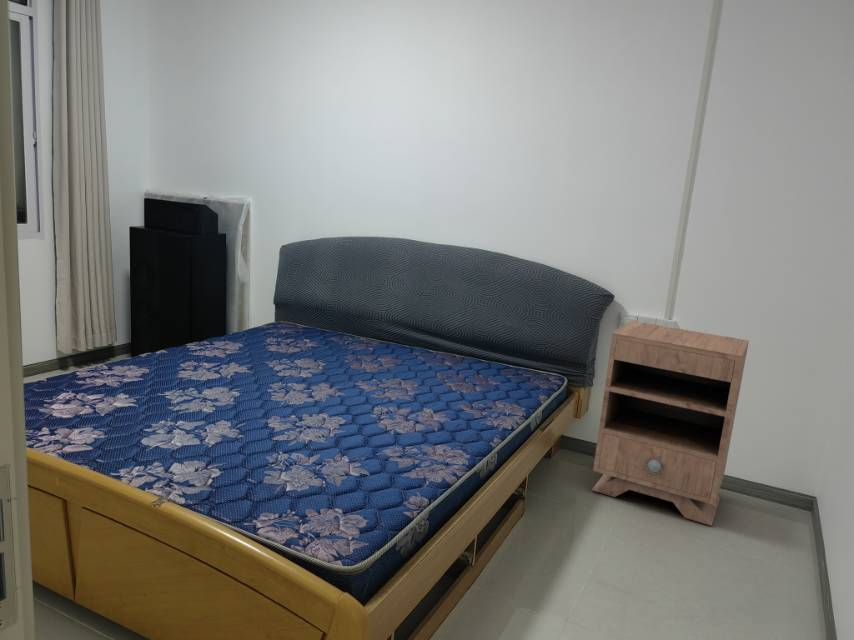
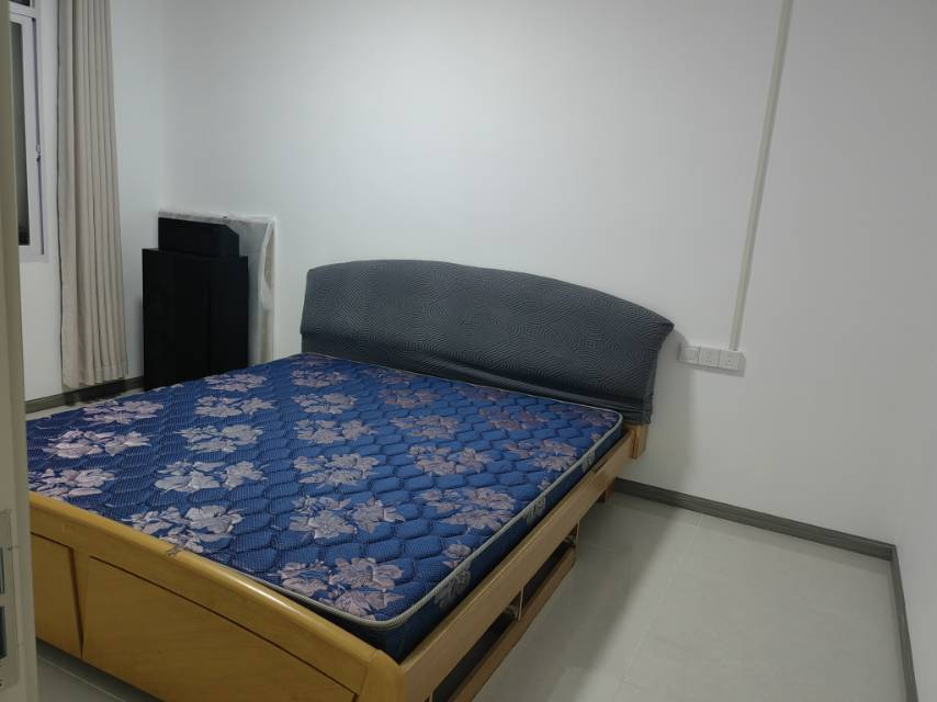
- nightstand (668, 417)
